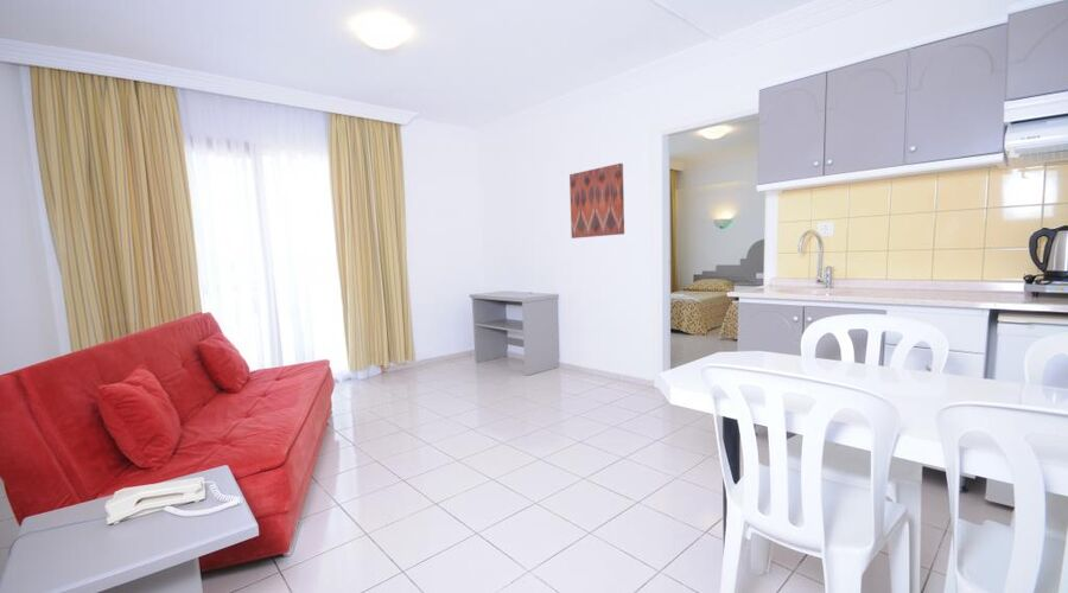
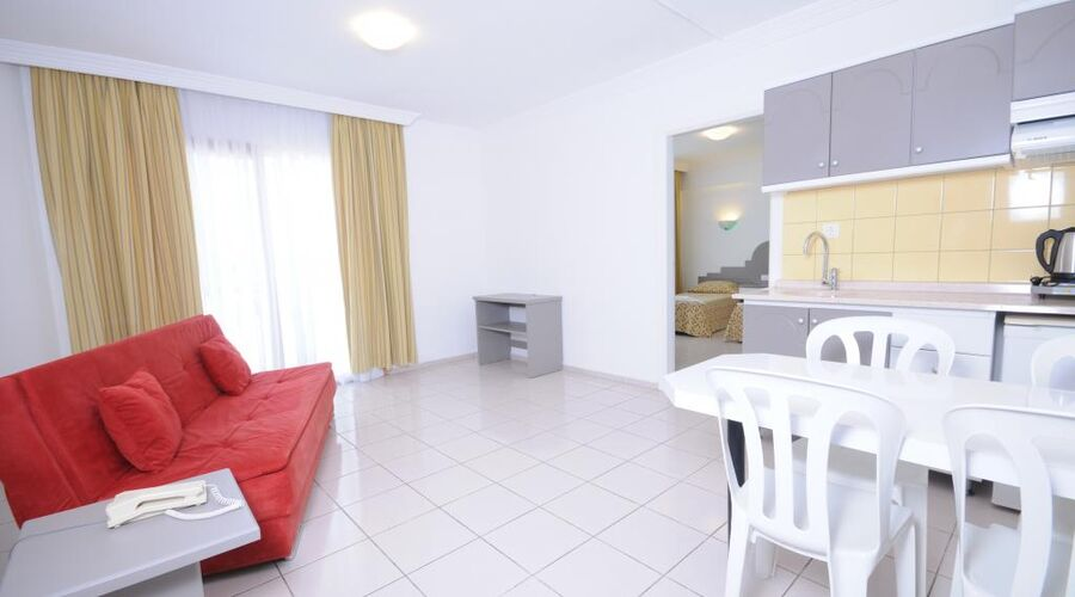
- wall art (596, 203)
